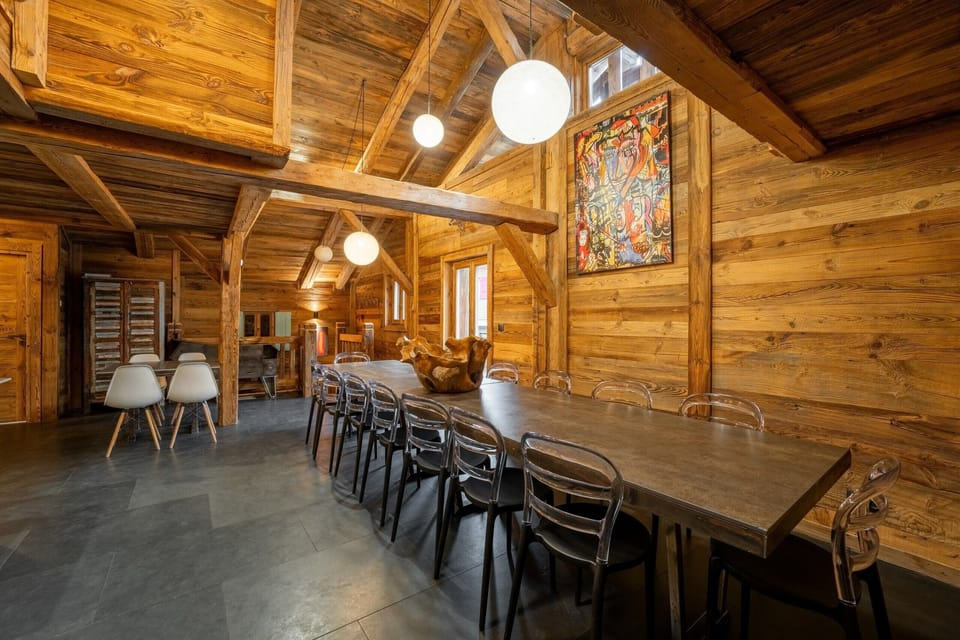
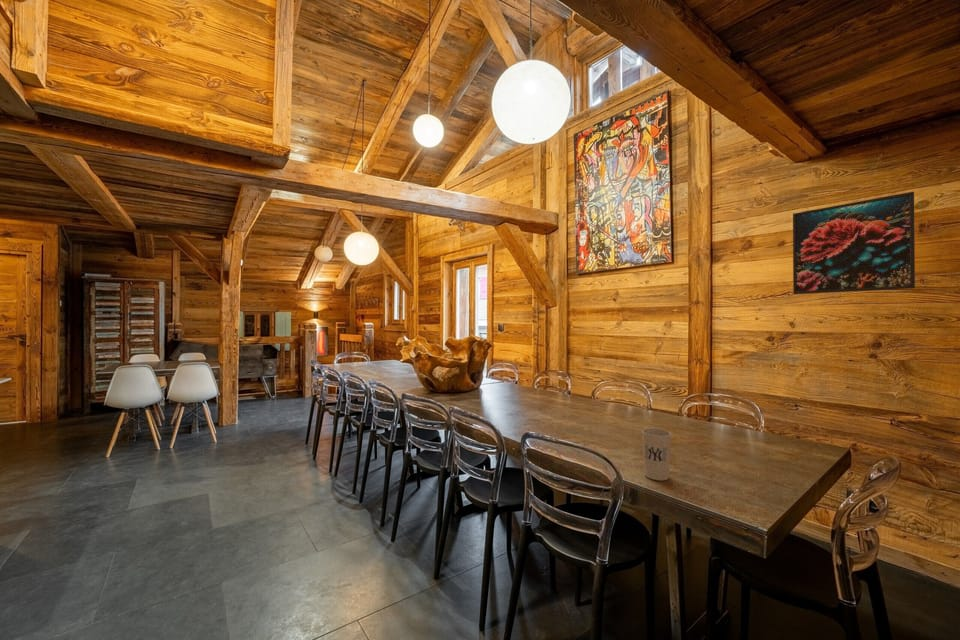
+ cup (656, 454)
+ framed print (848, 247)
